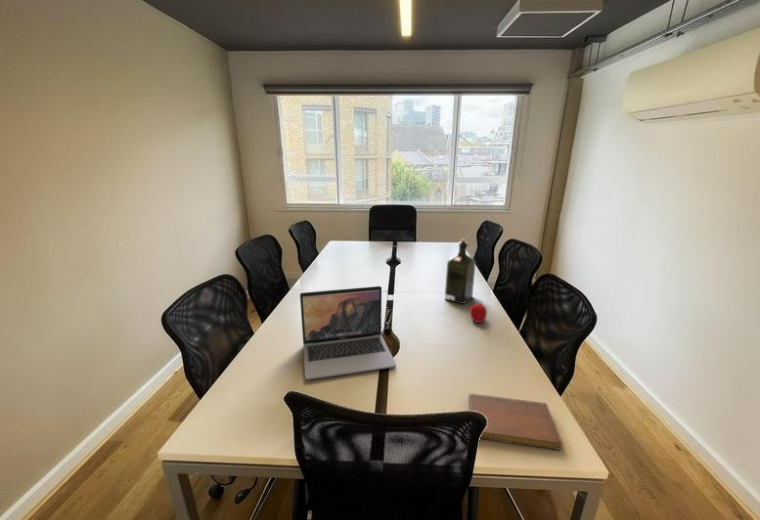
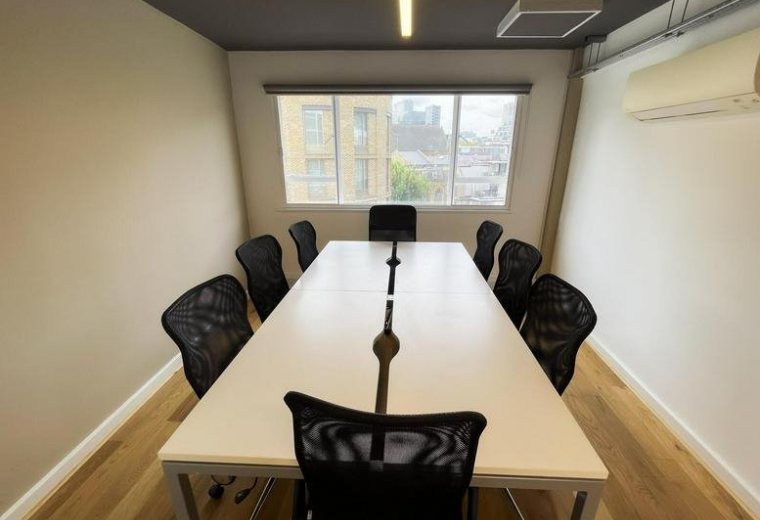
- notebook (511, 418)
- liquor (460, 269)
- fruit (478, 311)
- laptop (346, 329)
